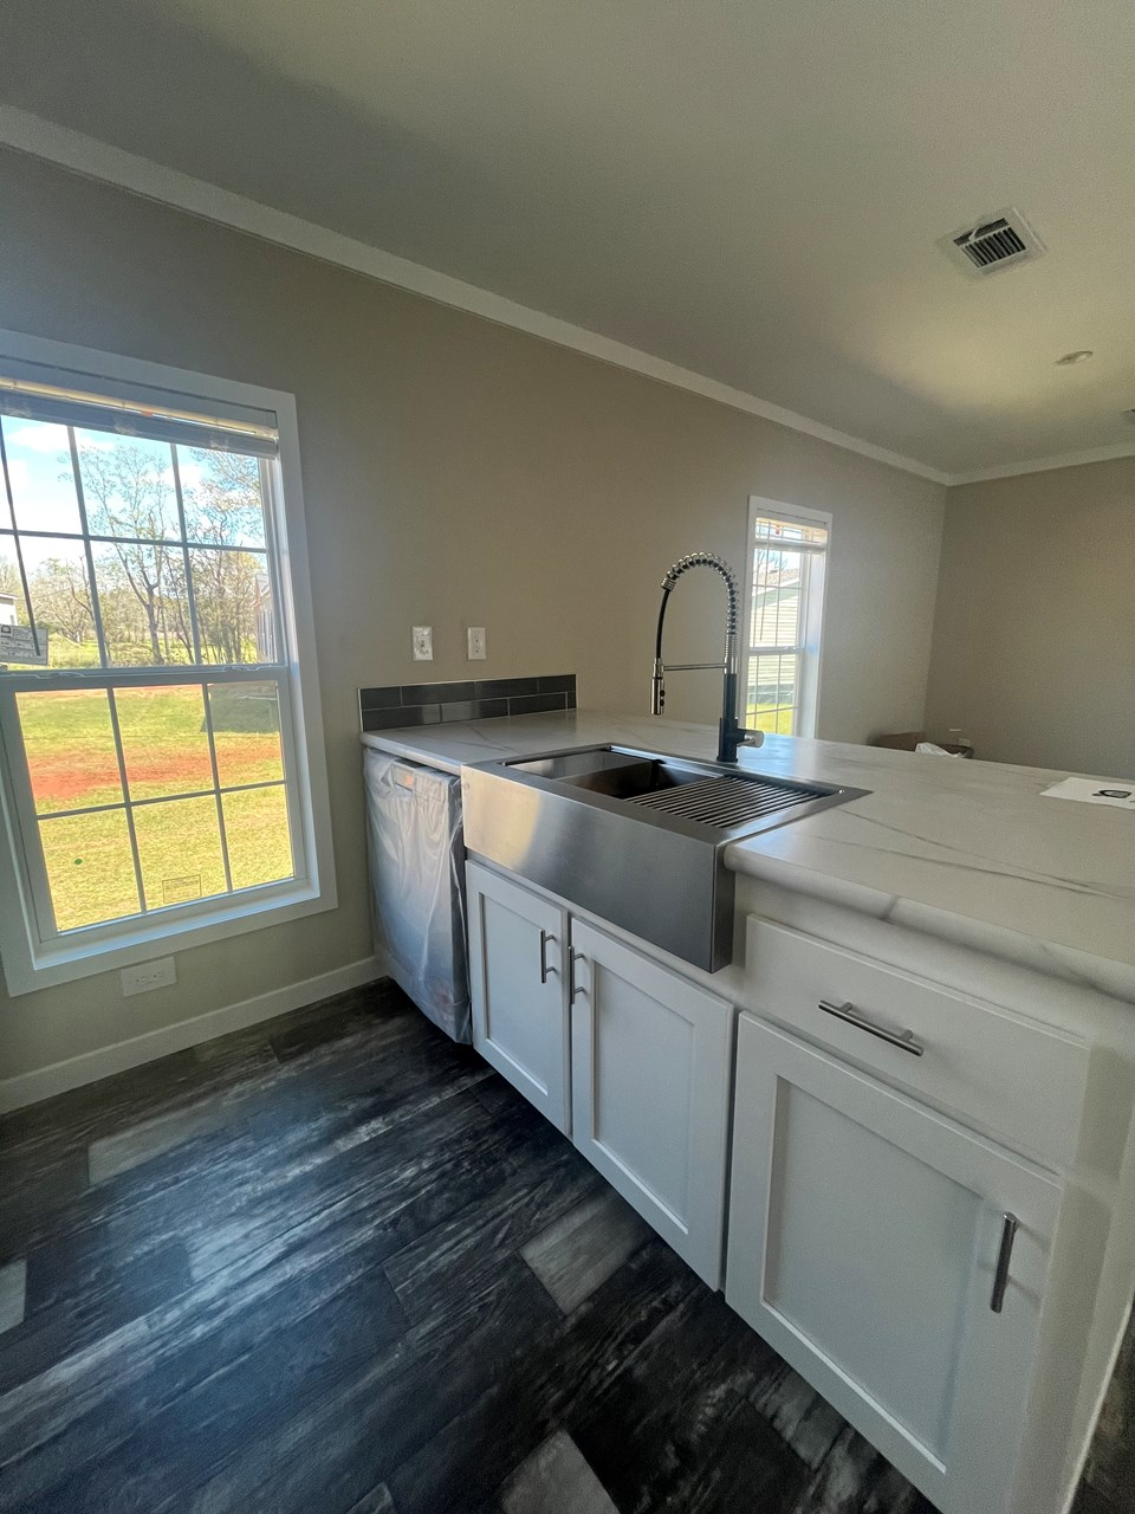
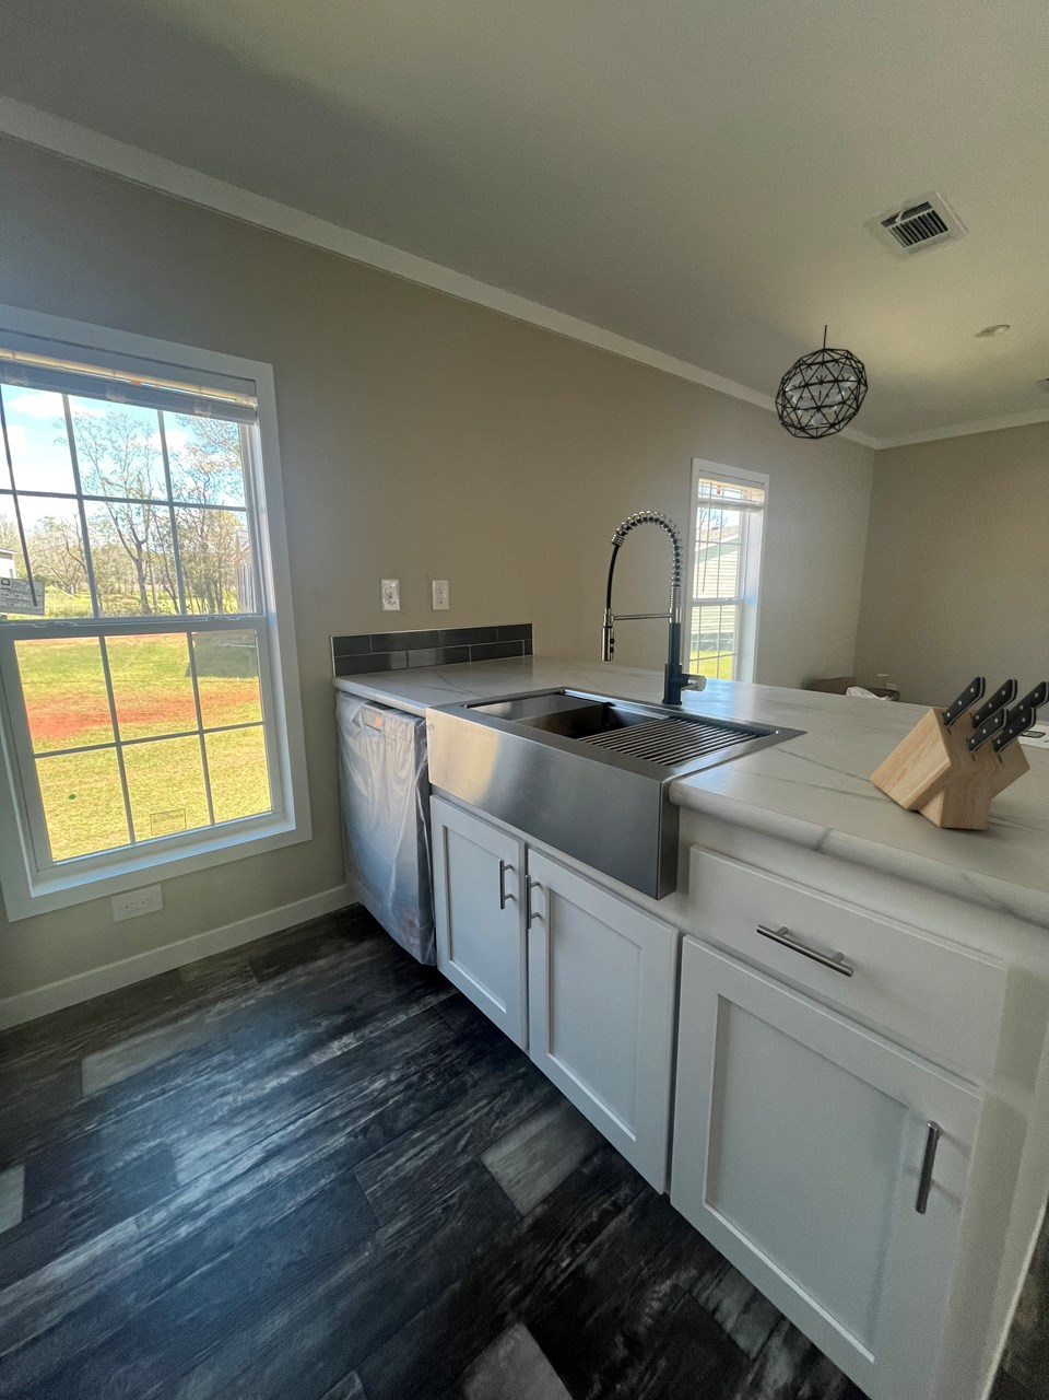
+ knife block (951, 741)
+ pendant light (821, 383)
